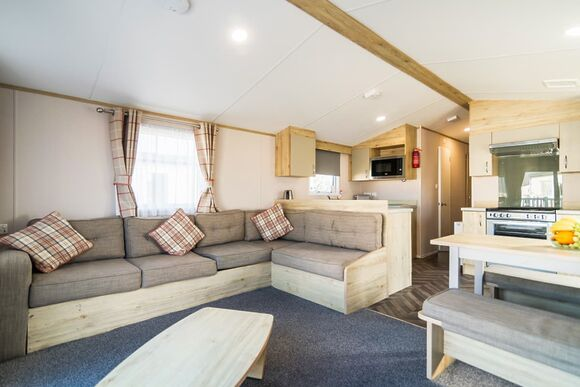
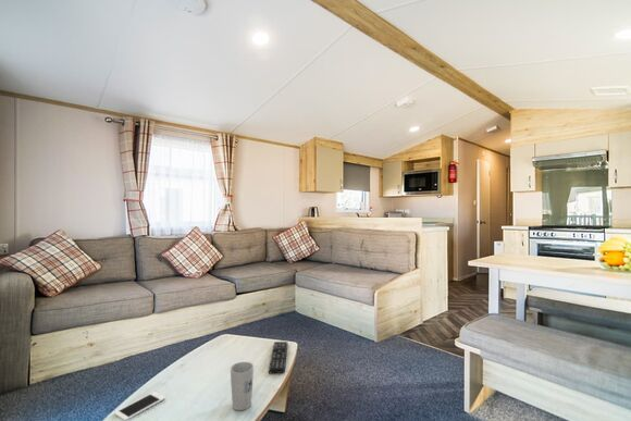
+ cup (242, 385)
+ remote control (279, 355)
+ cell phone (140, 405)
